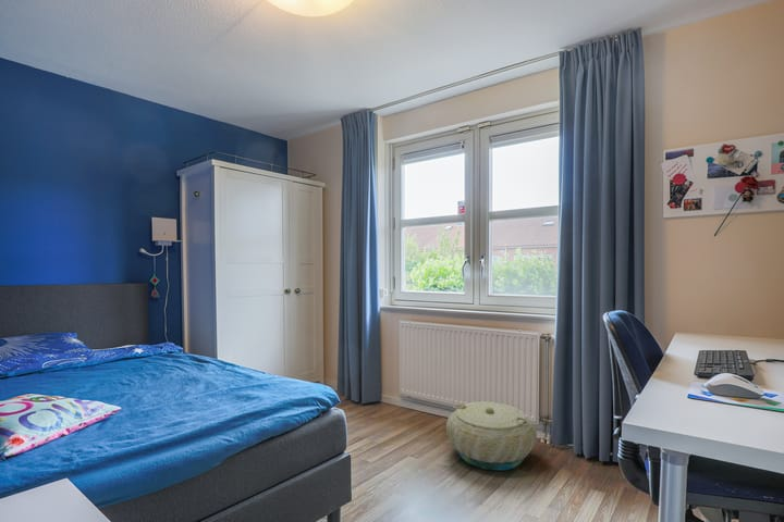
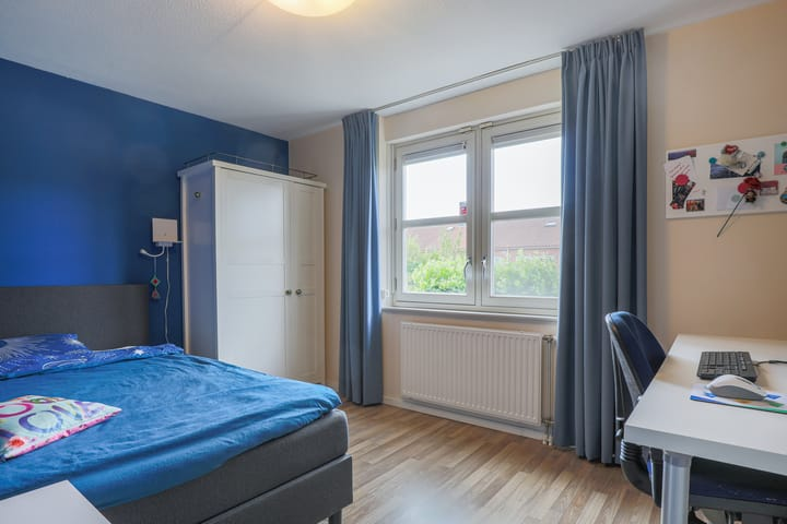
- basket (490, 432)
